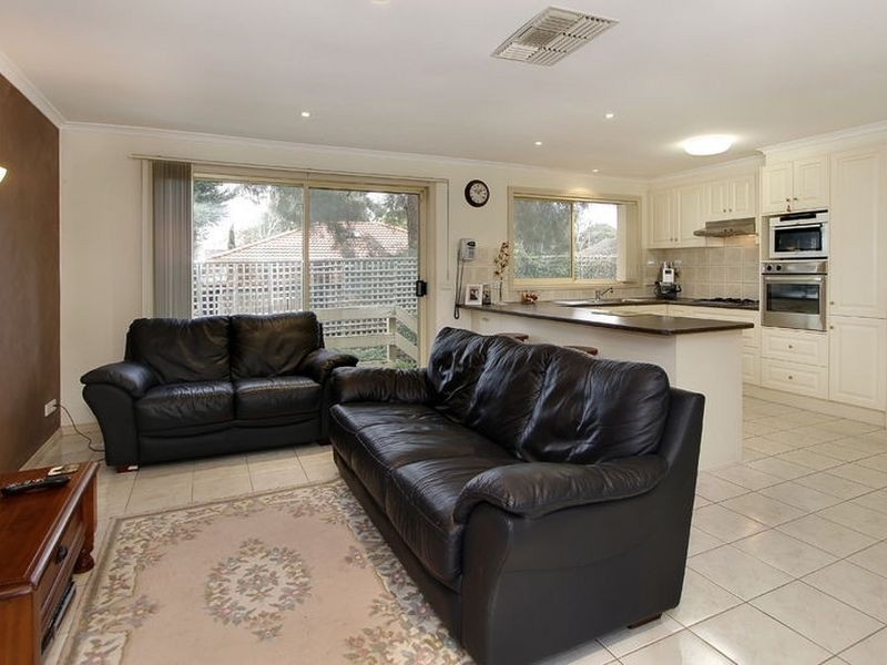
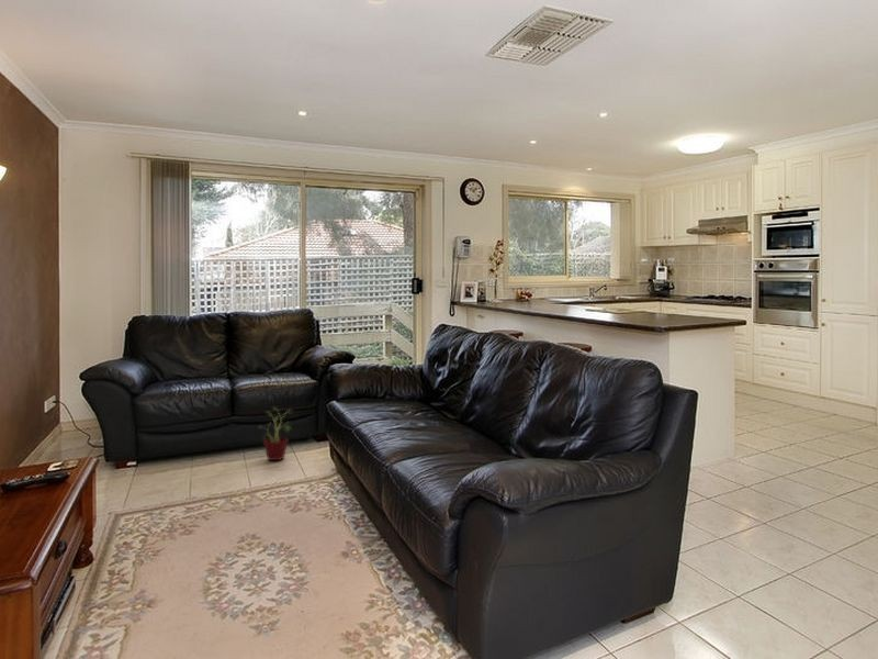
+ potted plant (275, 431)
